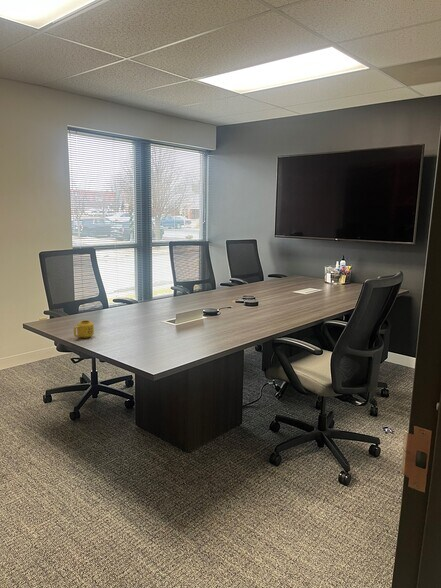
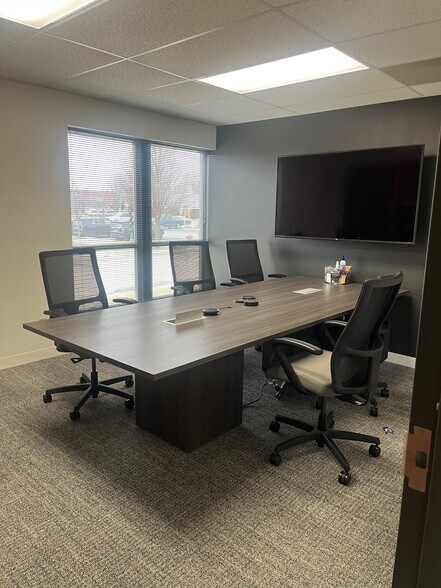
- mug (83, 329)
